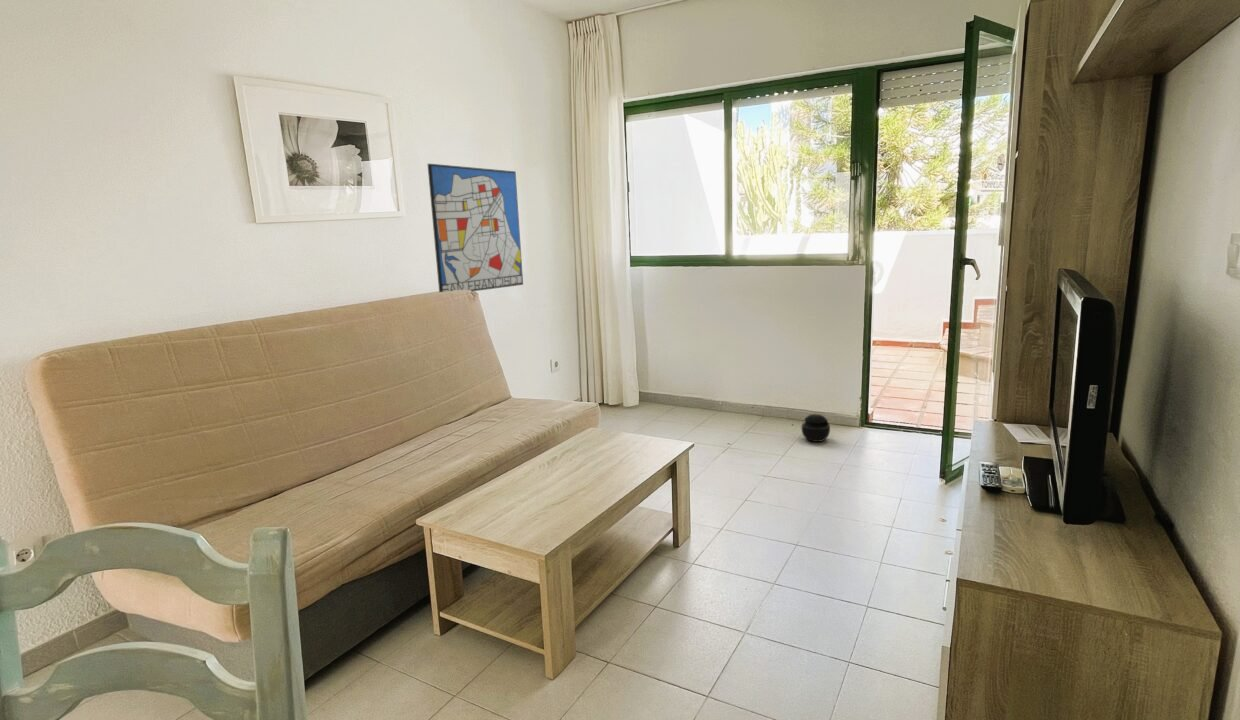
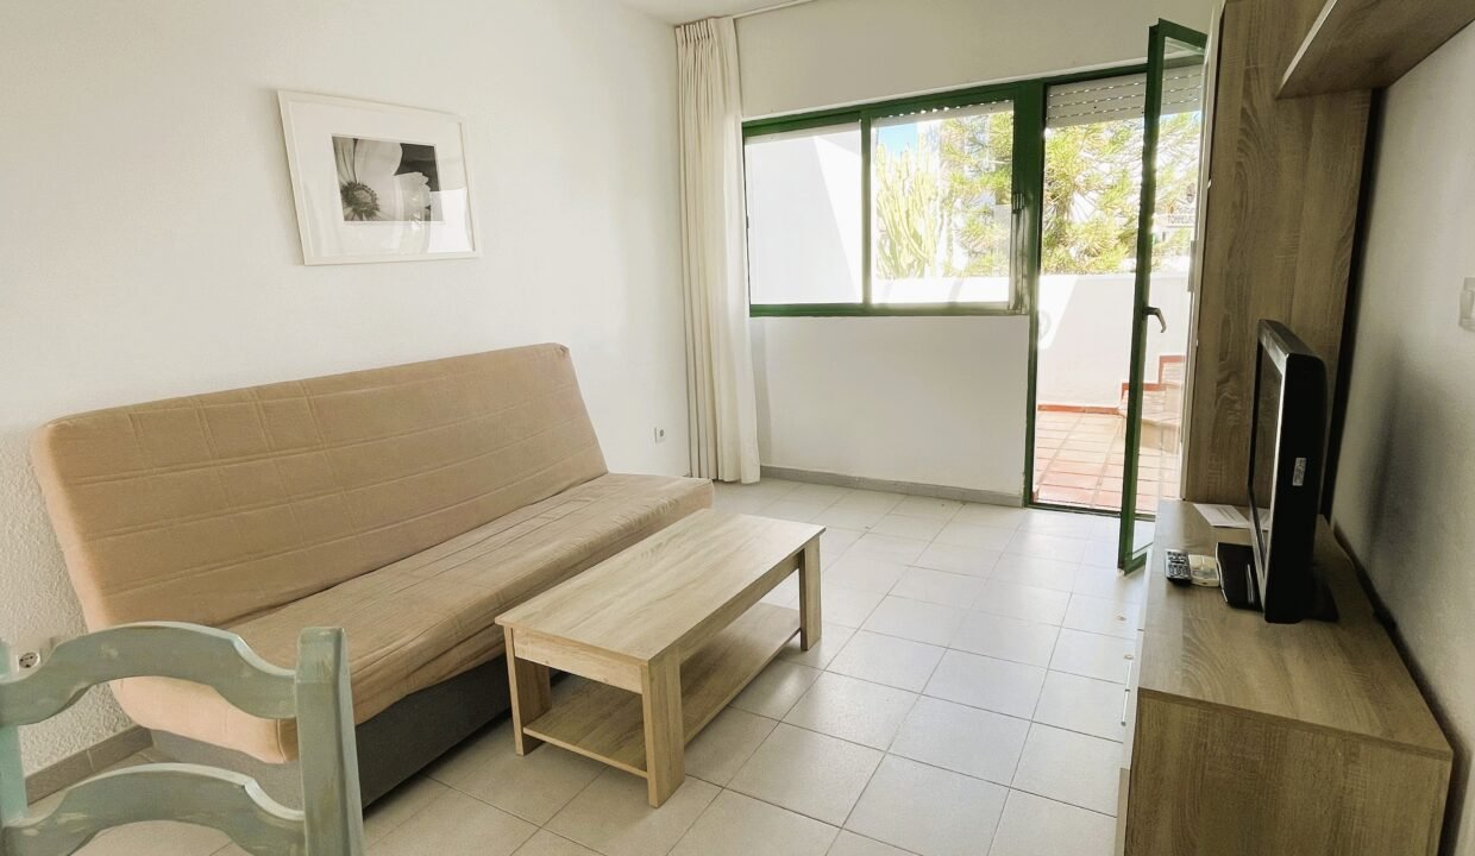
- wall art (479, 229)
- speaker (815, 427)
